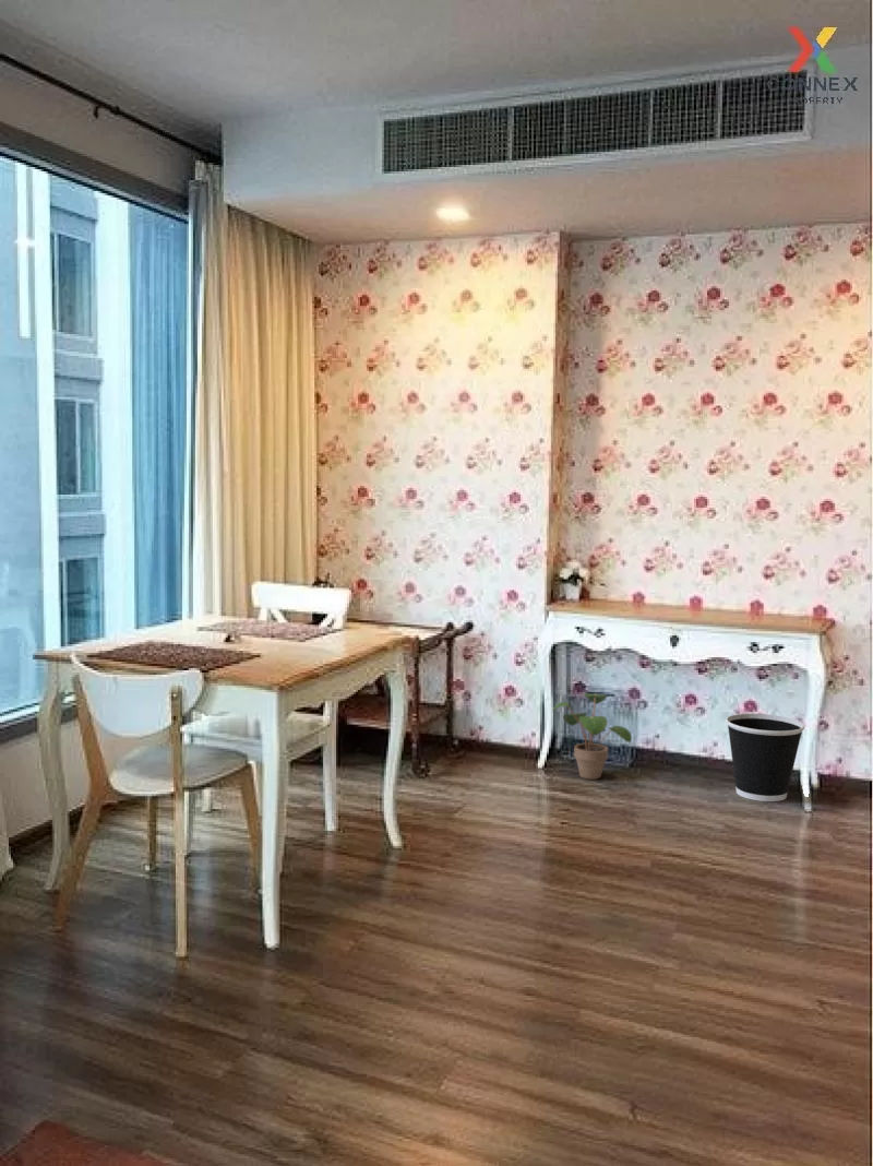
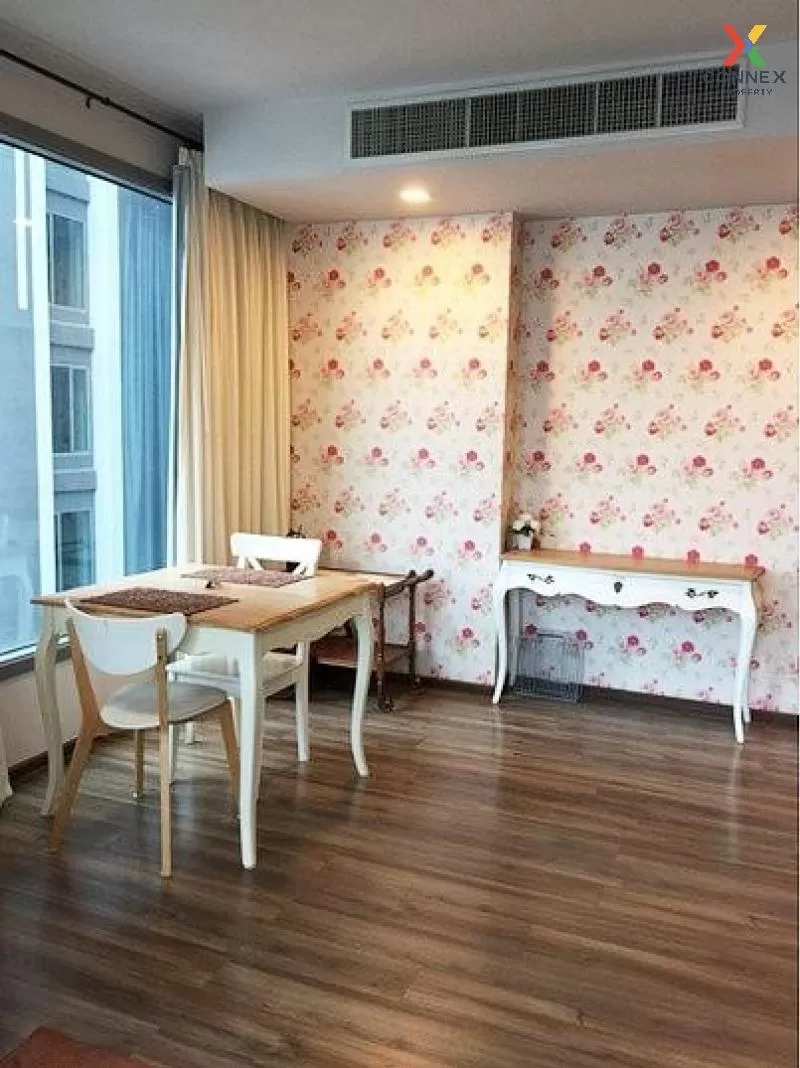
- wastebasket (763, 758)
- potted plant (591, 737)
